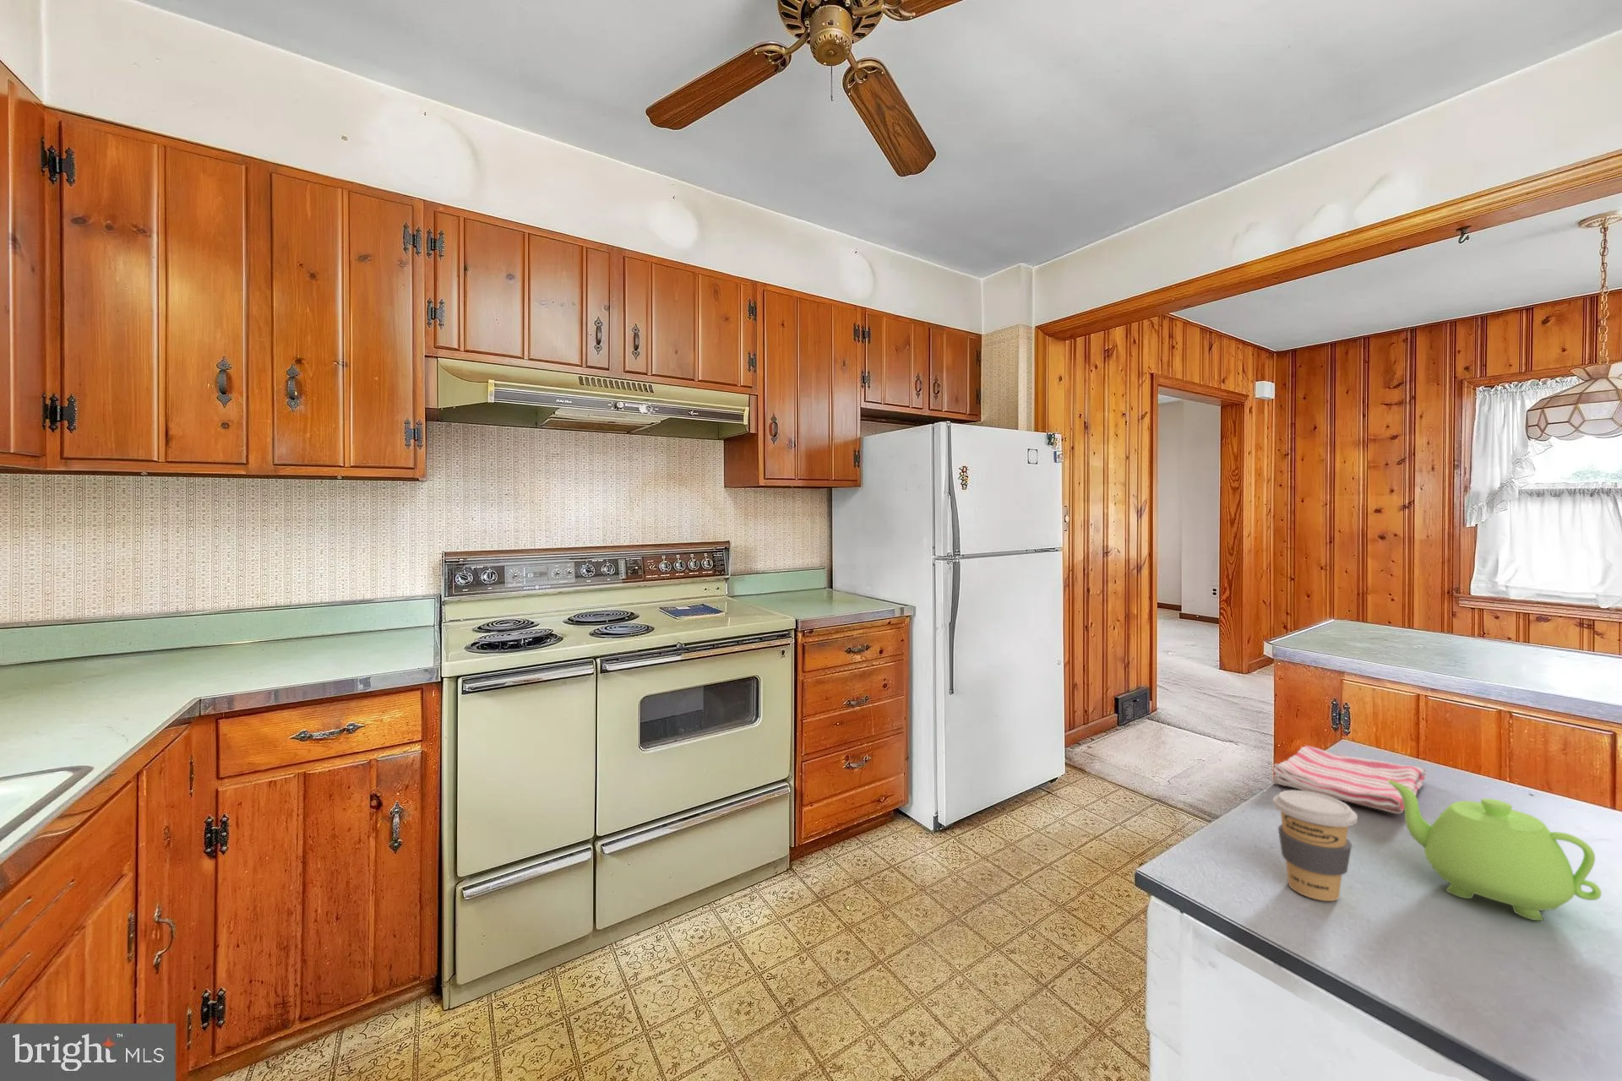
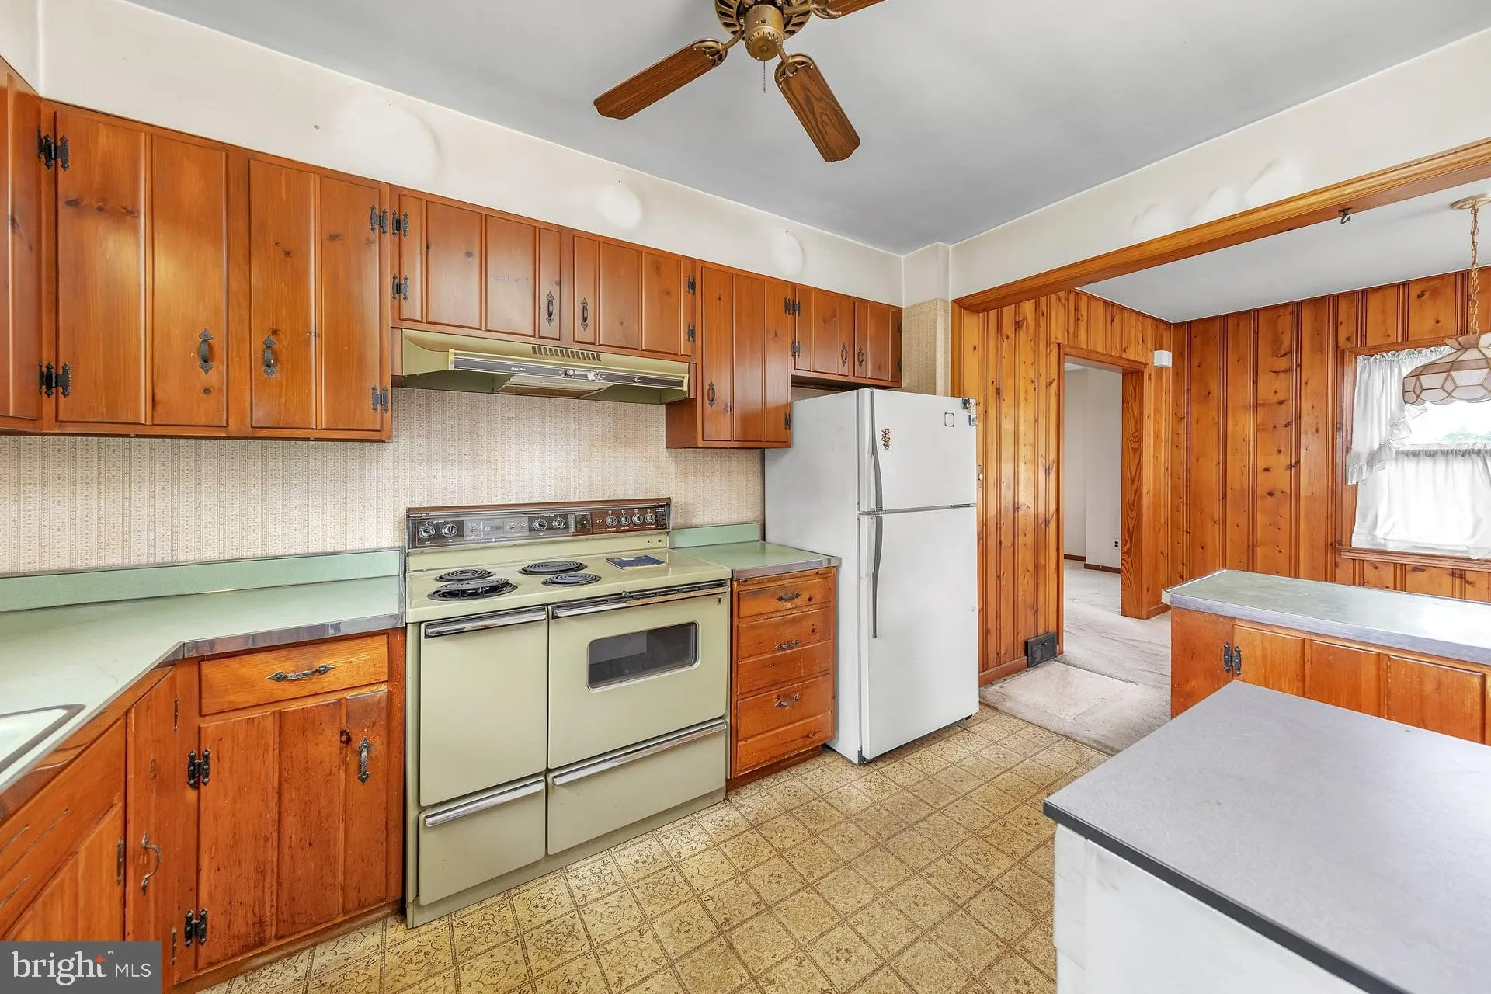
- coffee cup (1313, 846)
- teapot (1484, 846)
- dish towel (1348, 772)
